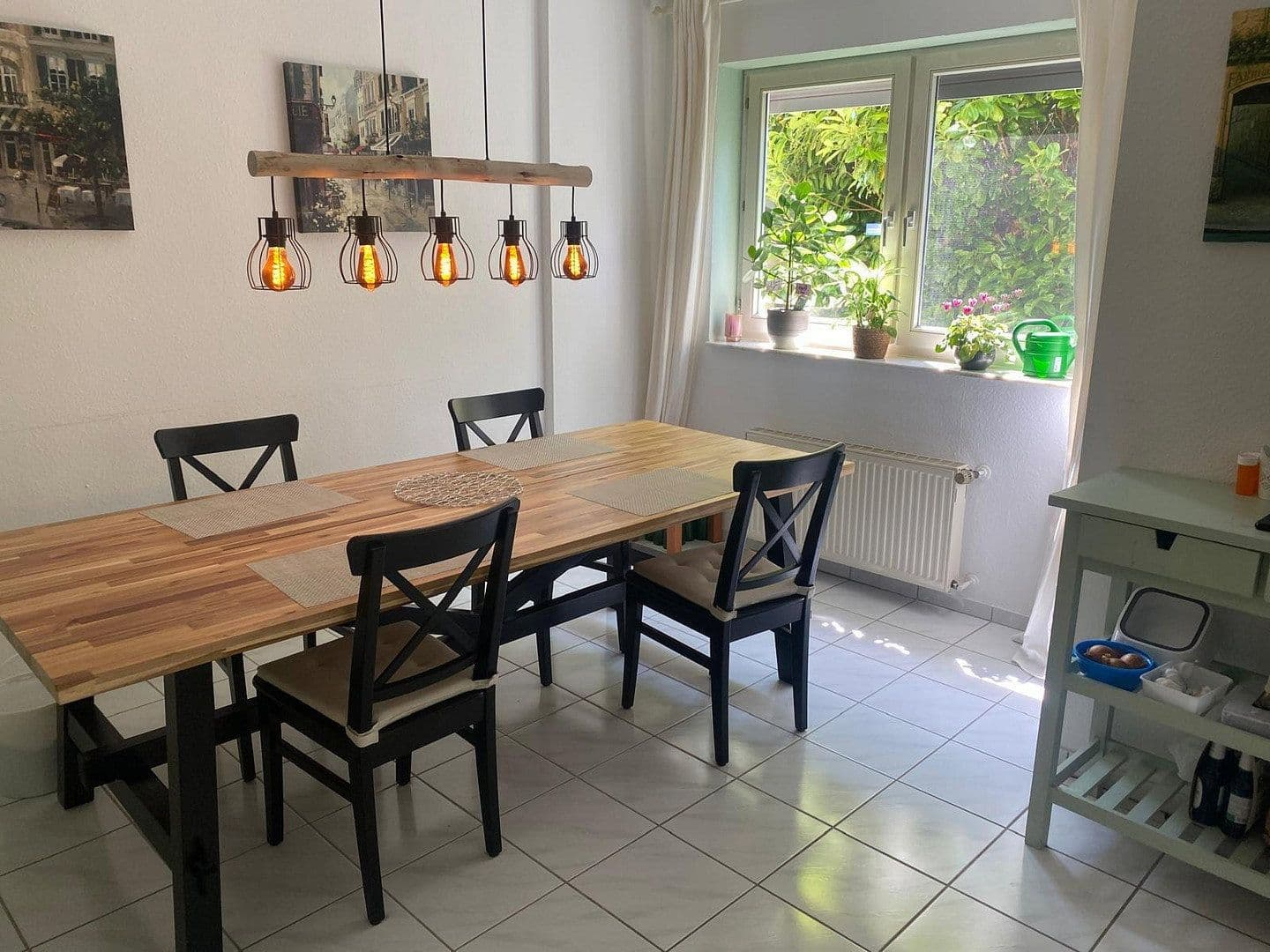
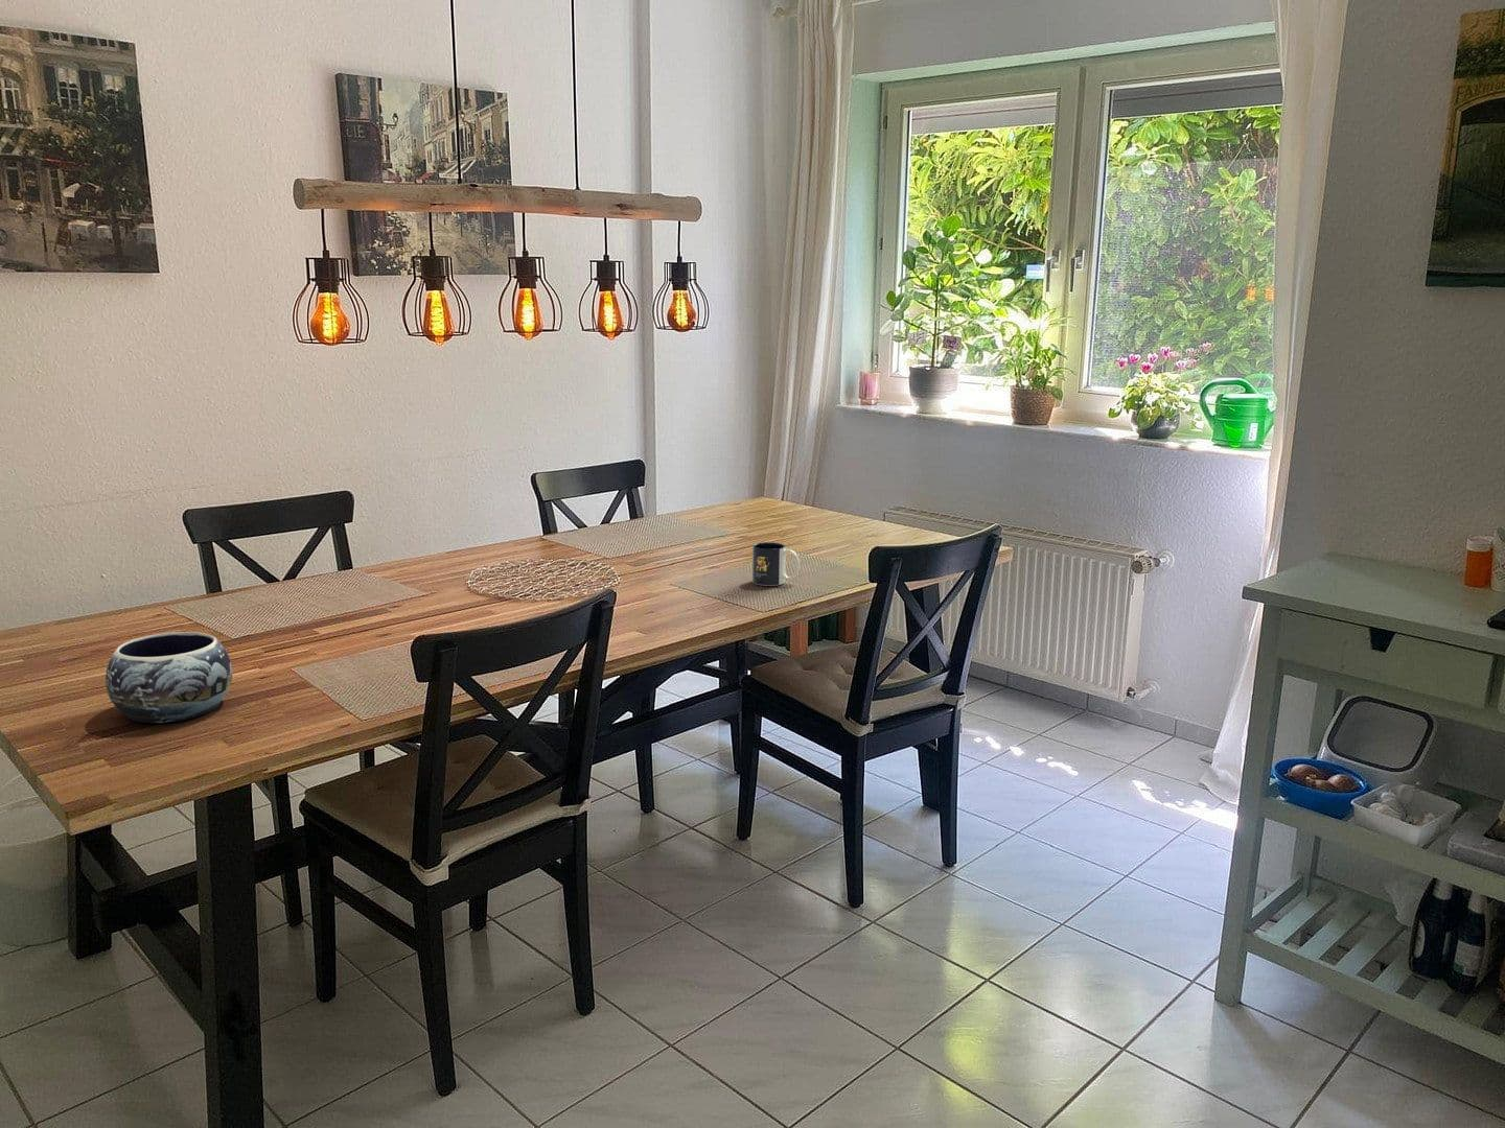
+ decorative bowl (171, 675)
+ mug (775, 564)
